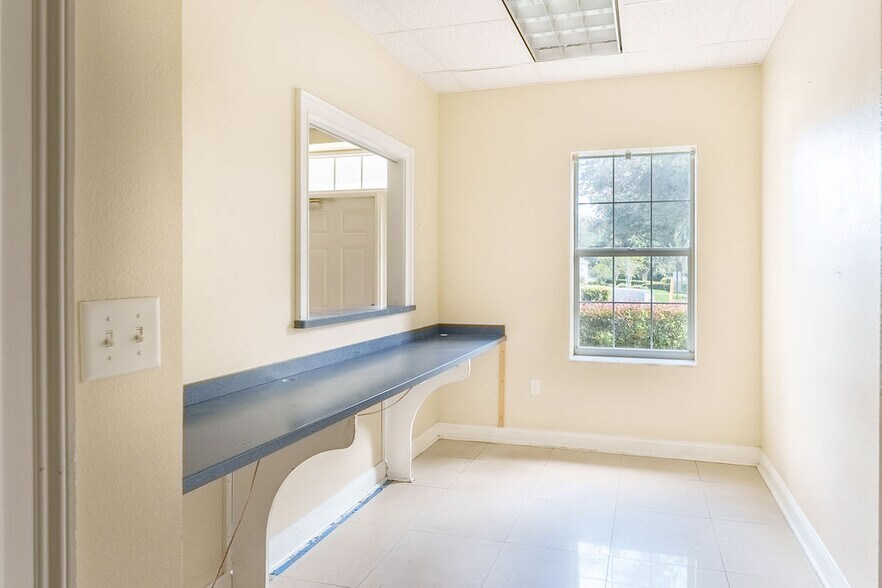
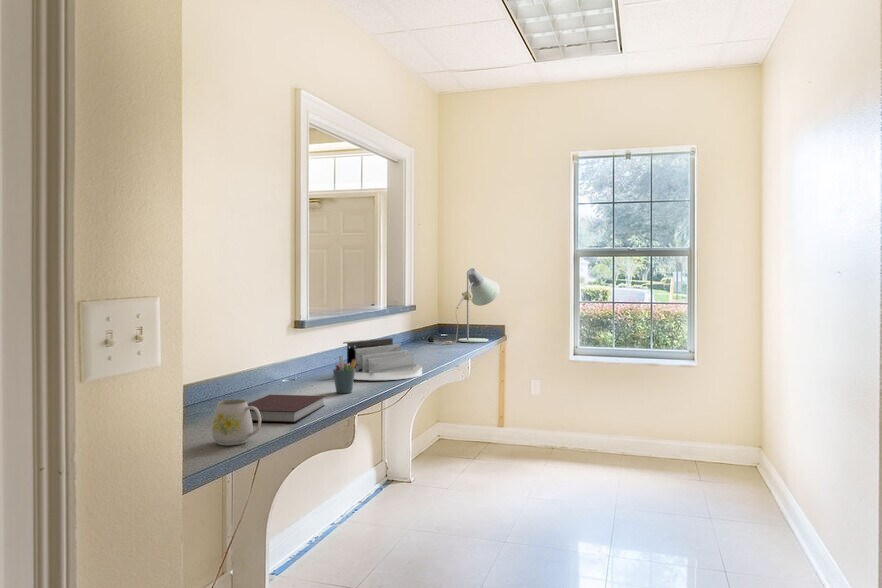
+ pen holder (344, 374)
+ desk lamp (467, 304)
+ notebook (281, 407)
+ desk organizer (380, 357)
+ mug (237, 421)
